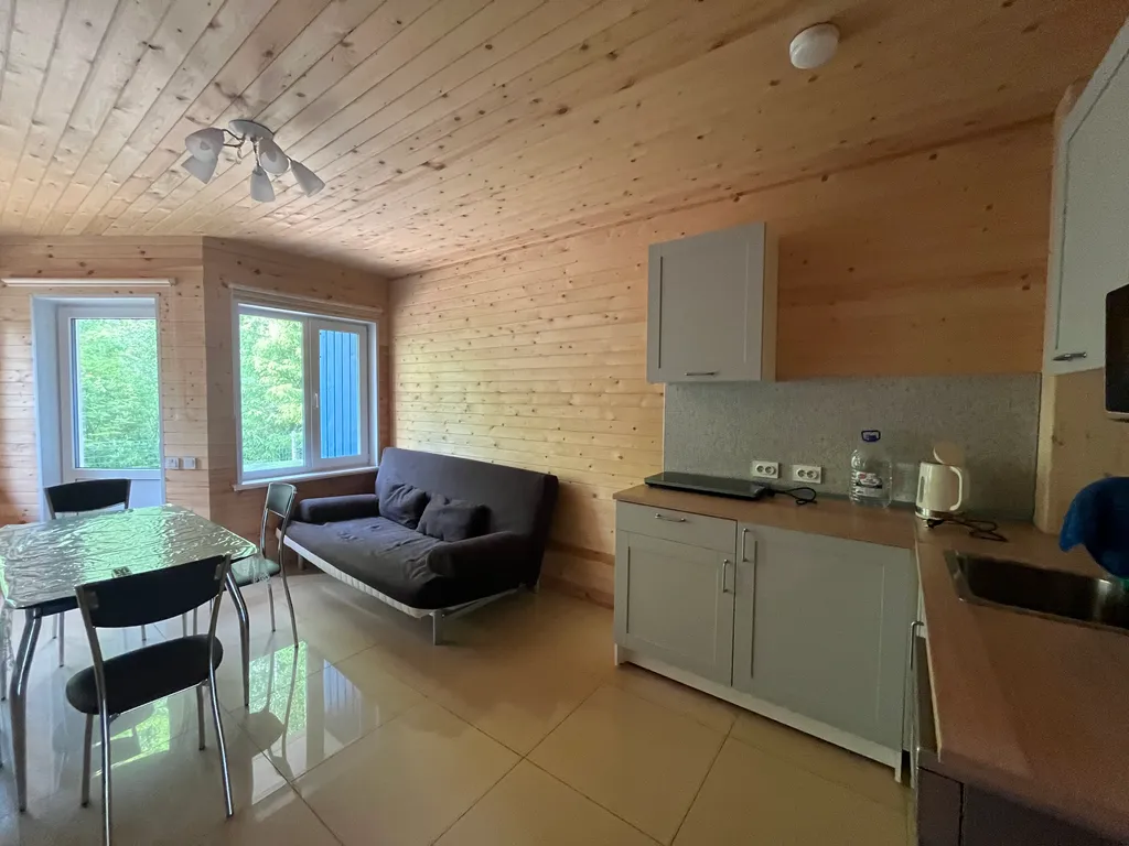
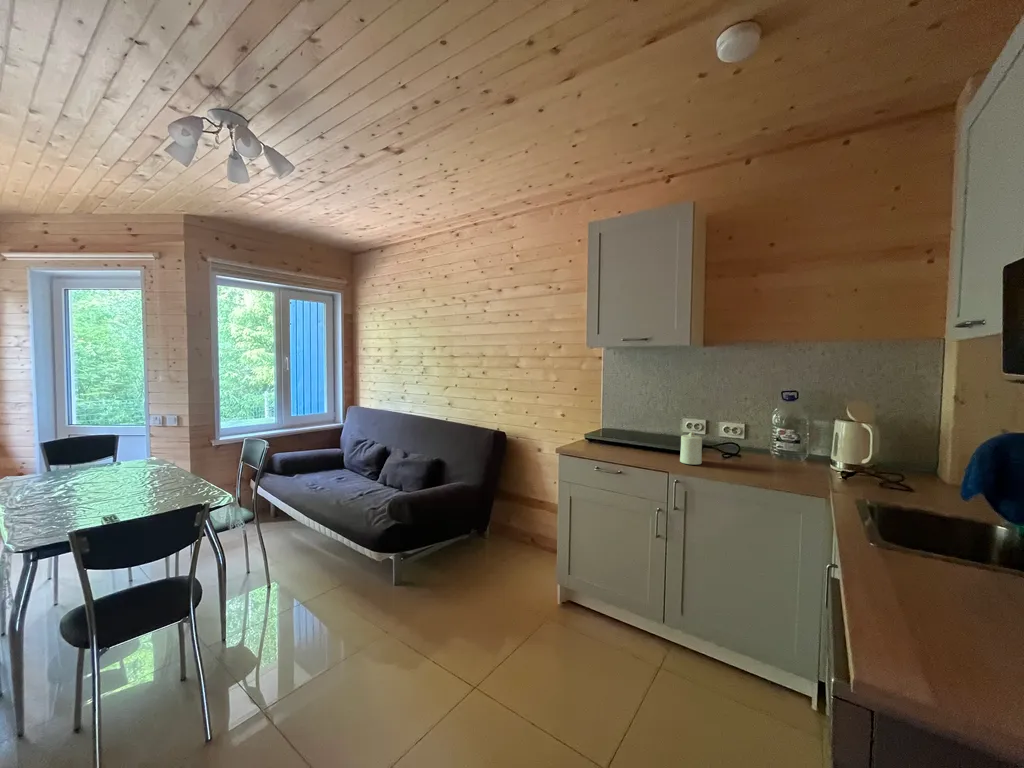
+ candle (690, 446)
